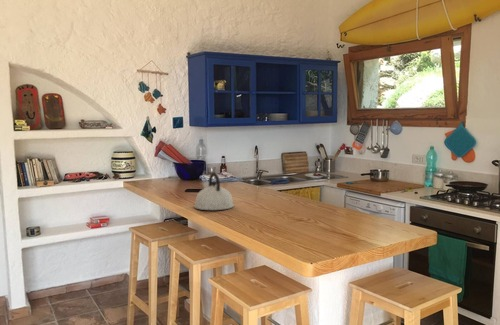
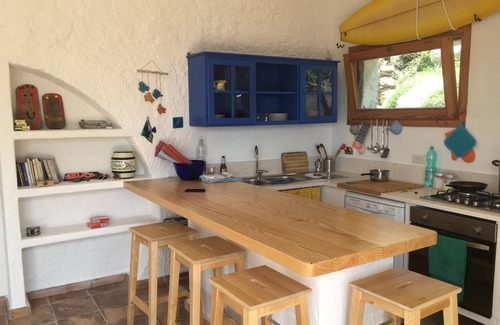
- kettle (213, 189)
